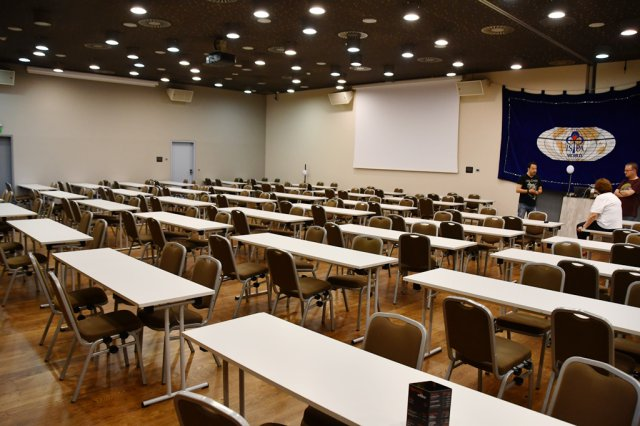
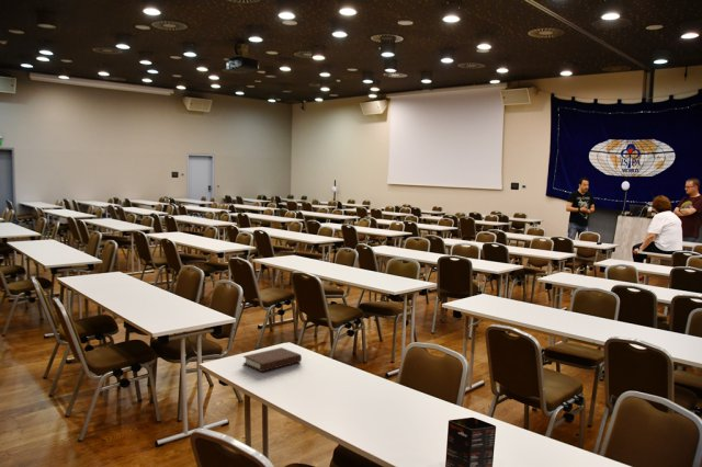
+ book (272, 358)
